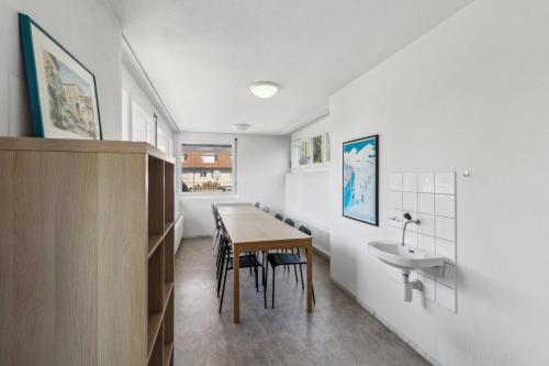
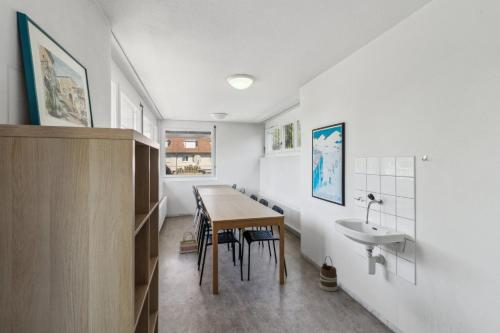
+ wooden bucket (328, 271)
+ basket (188, 241)
